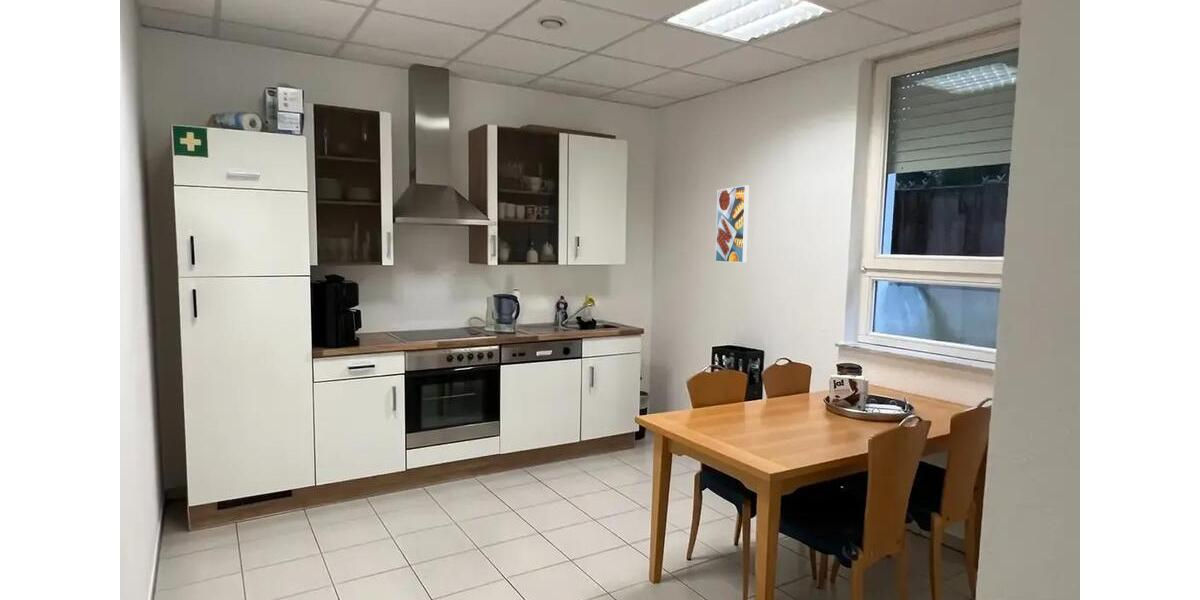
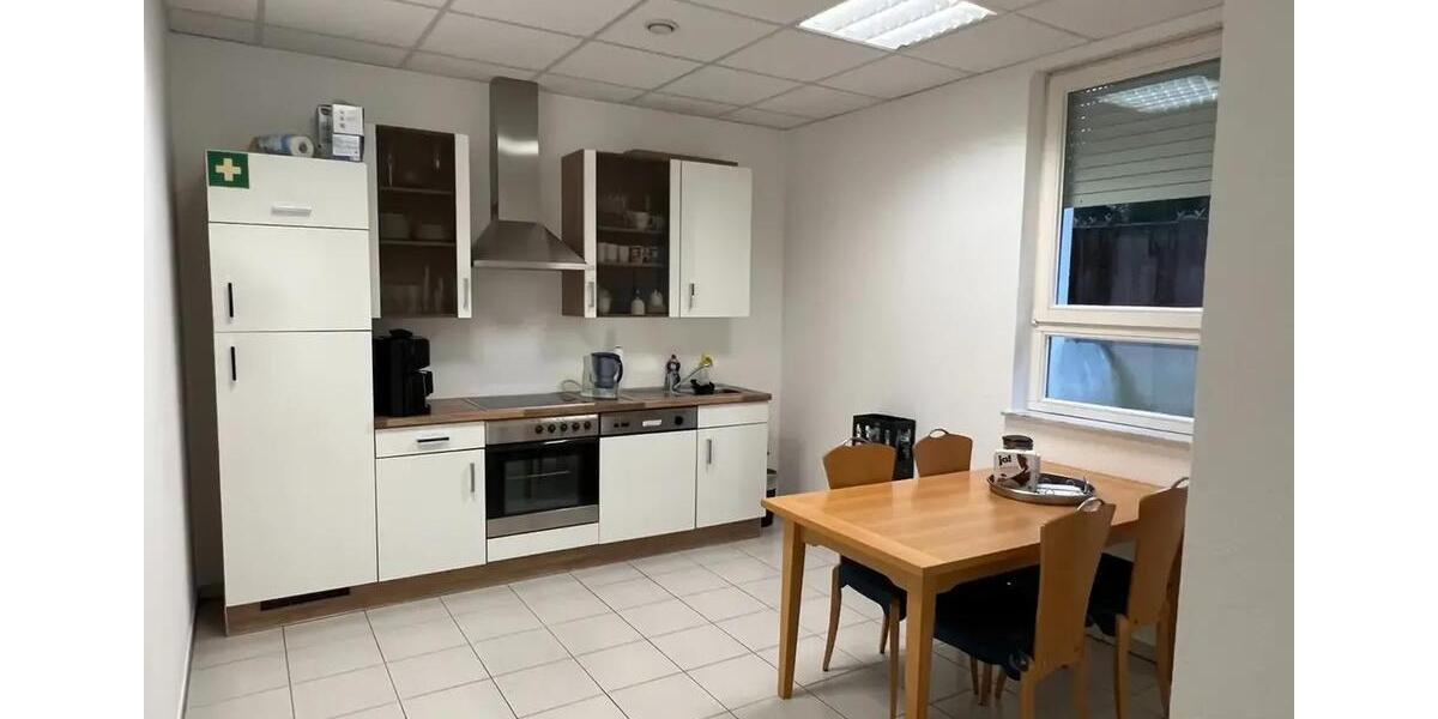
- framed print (731, 225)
